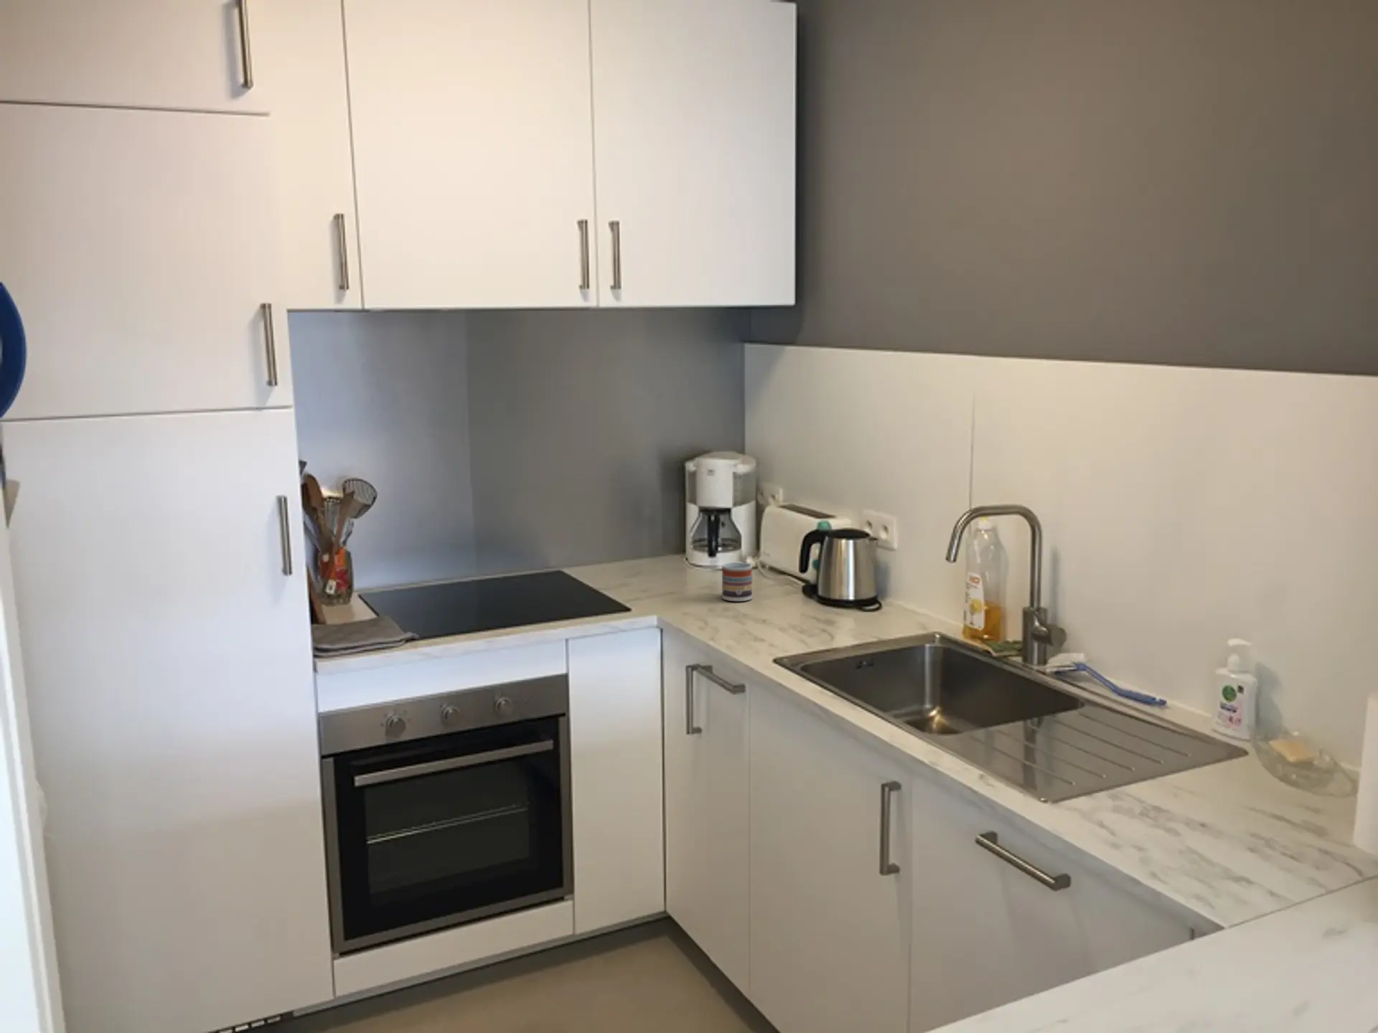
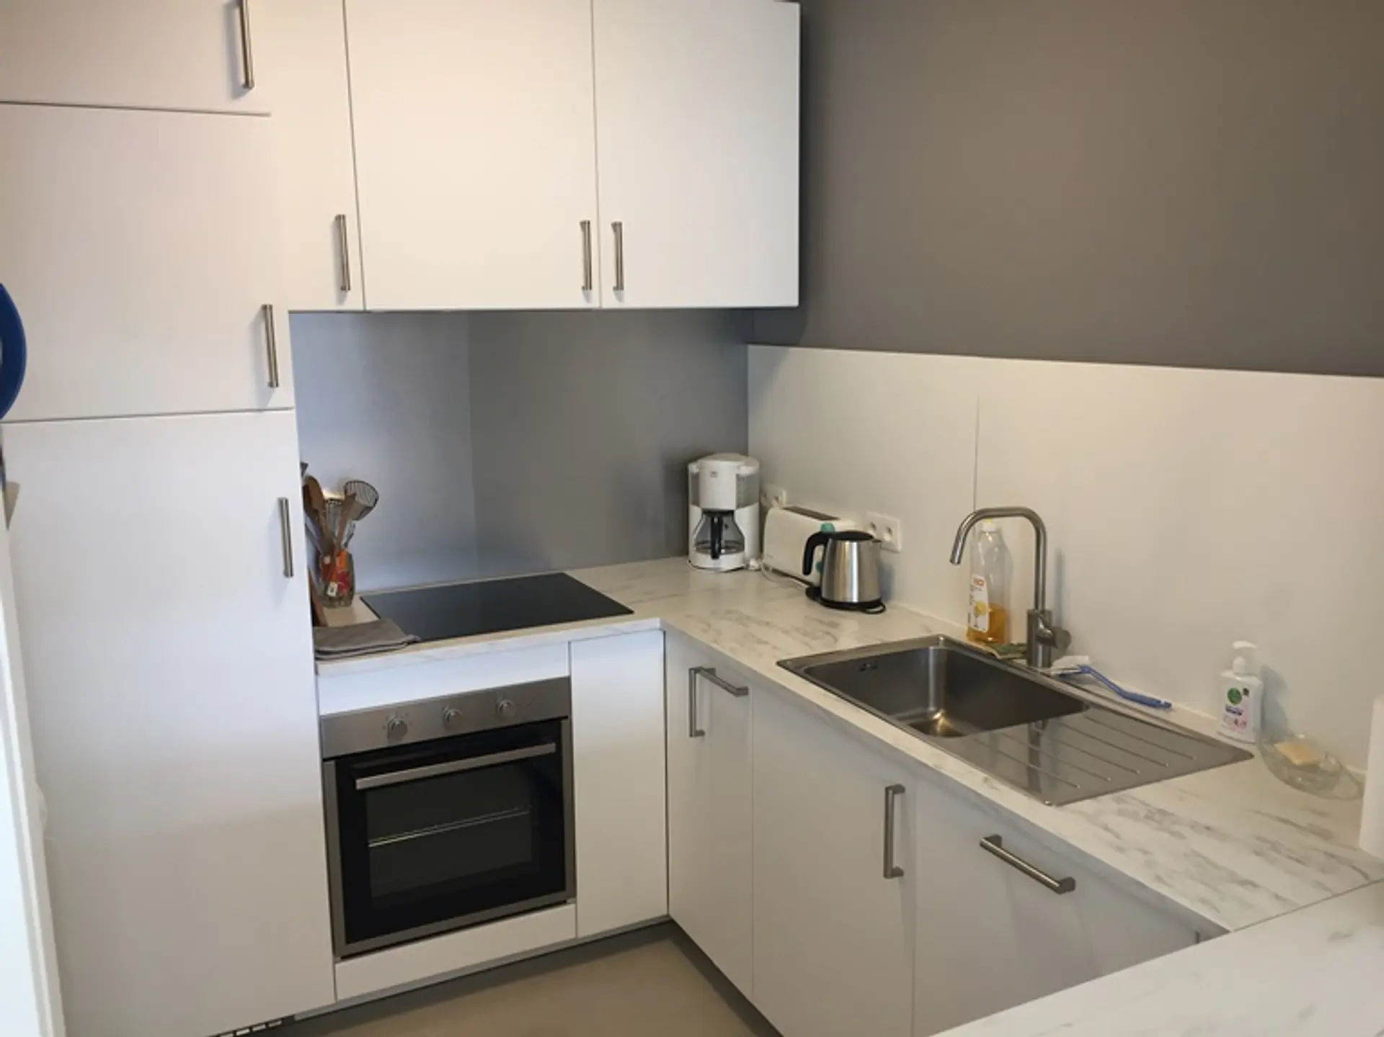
- cup (733, 581)
